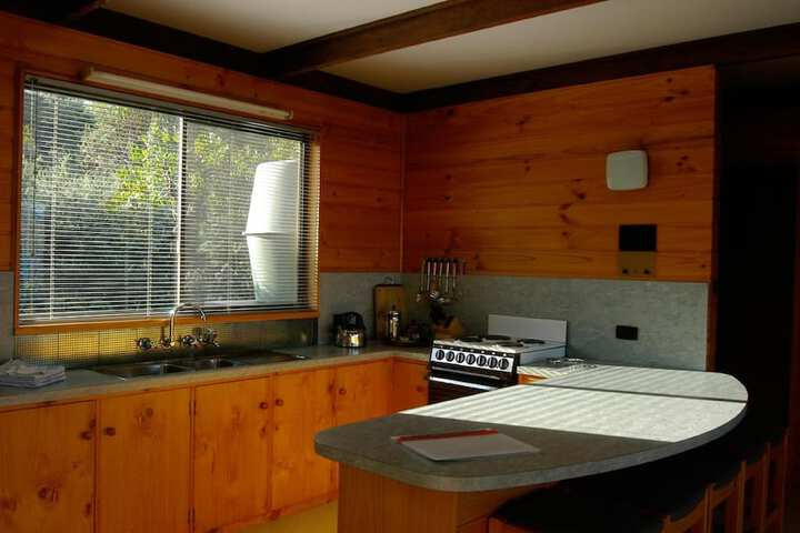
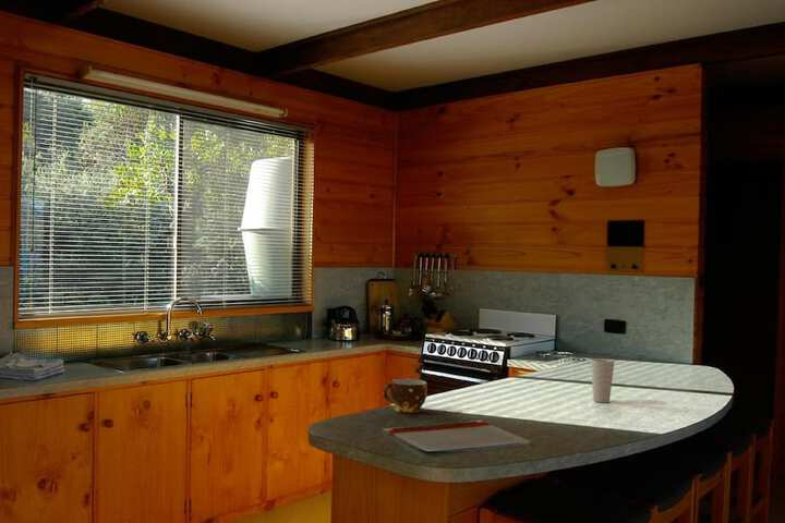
+ cup (406, 396)
+ cup (602, 380)
